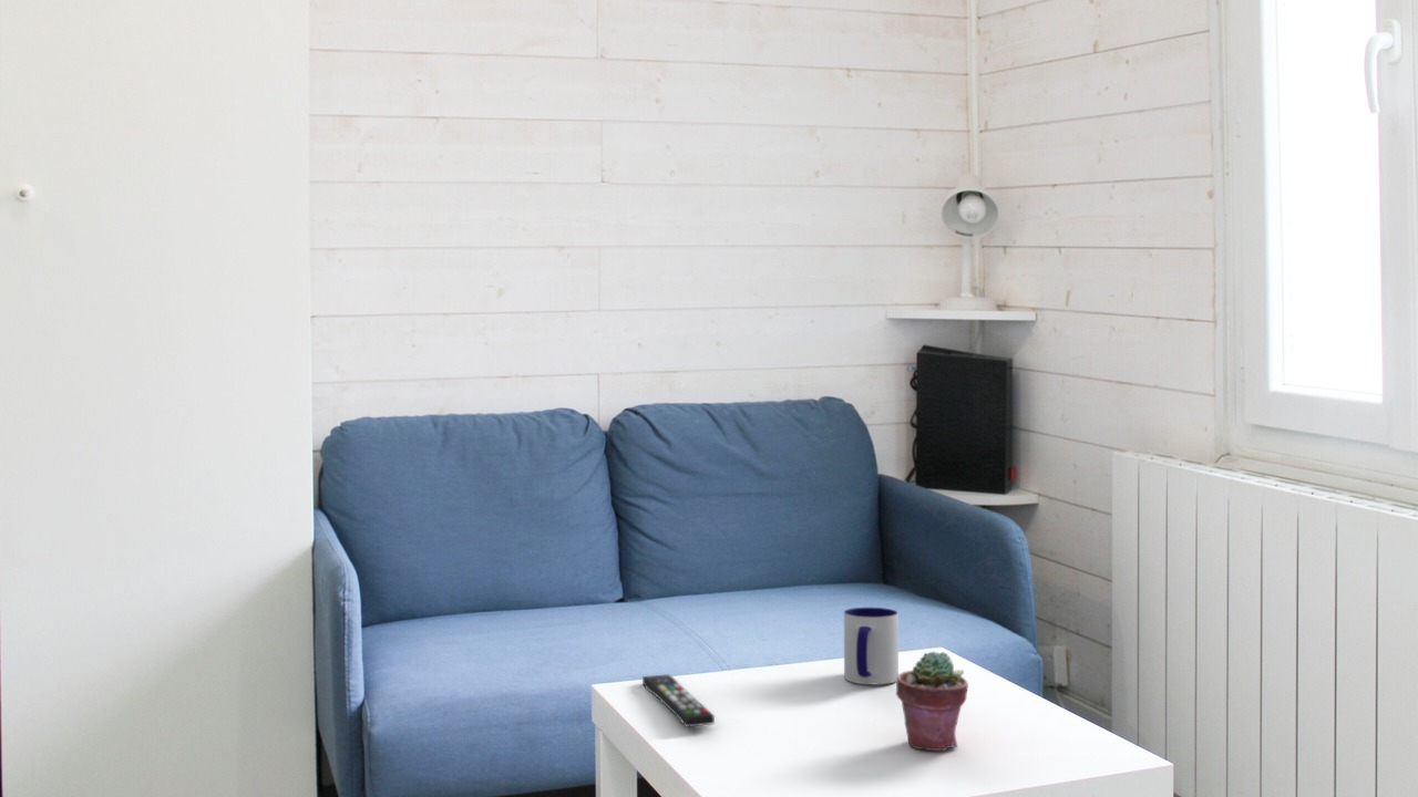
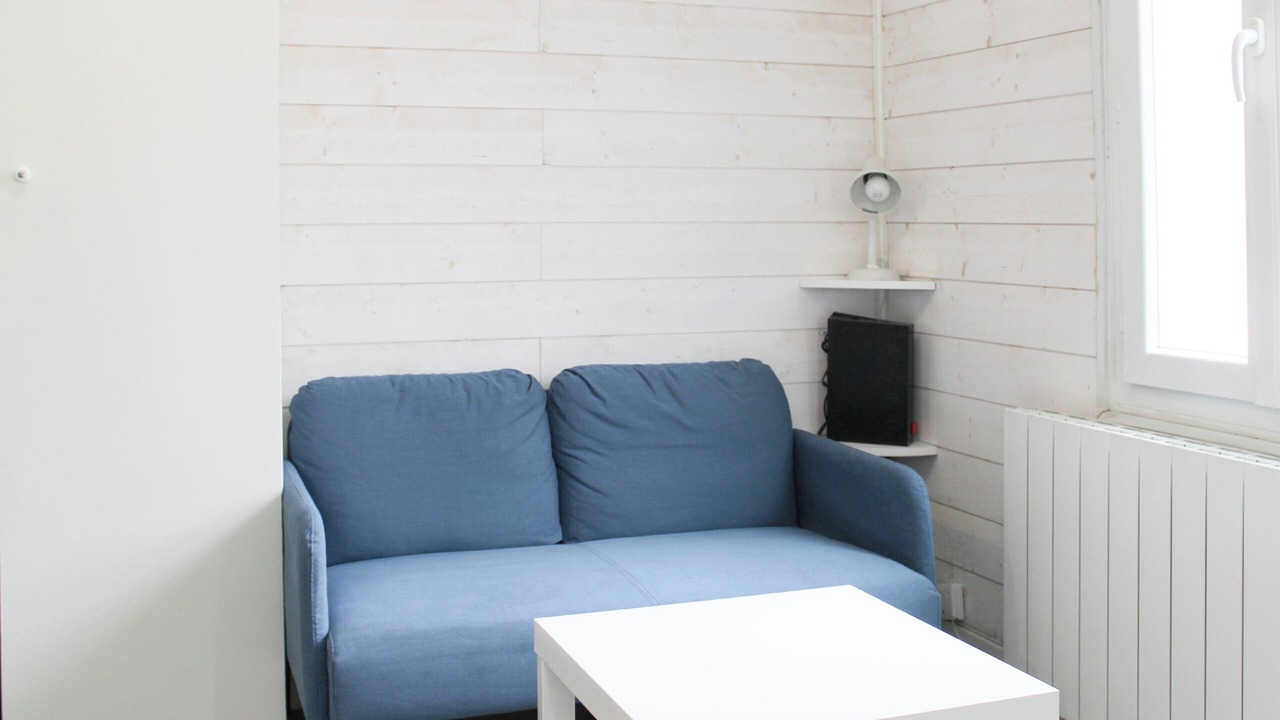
- mug (869, 648)
- potted succulent (932, 697)
- remote control (676, 697)
